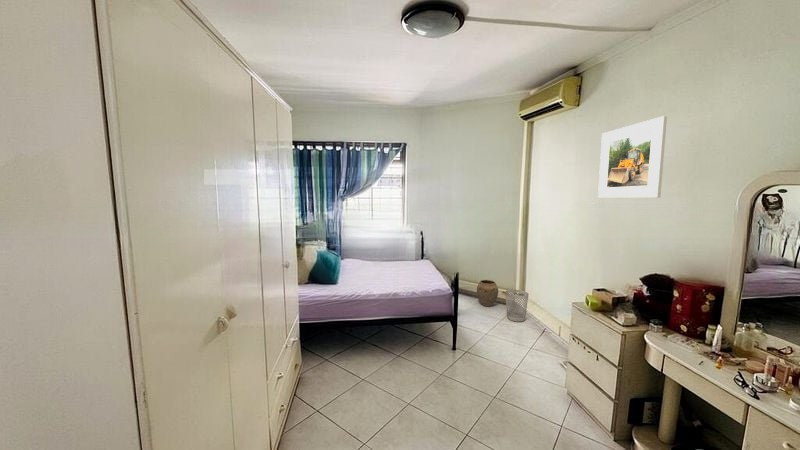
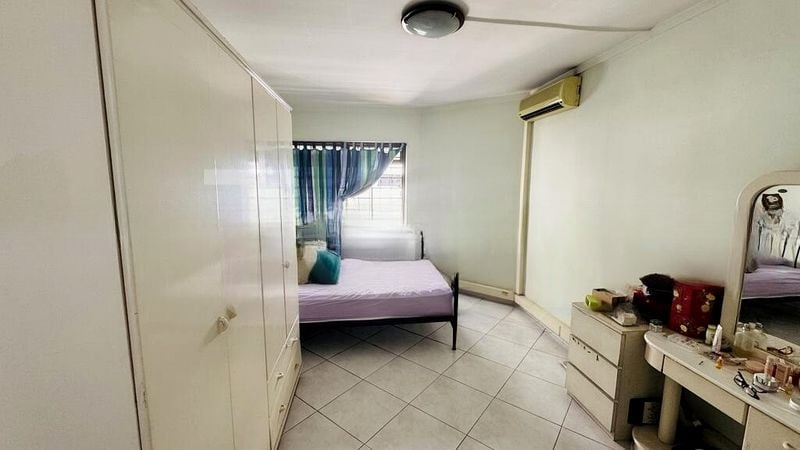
- vase (487, 293)
- wastebasket (516, 305)
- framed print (628, 162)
